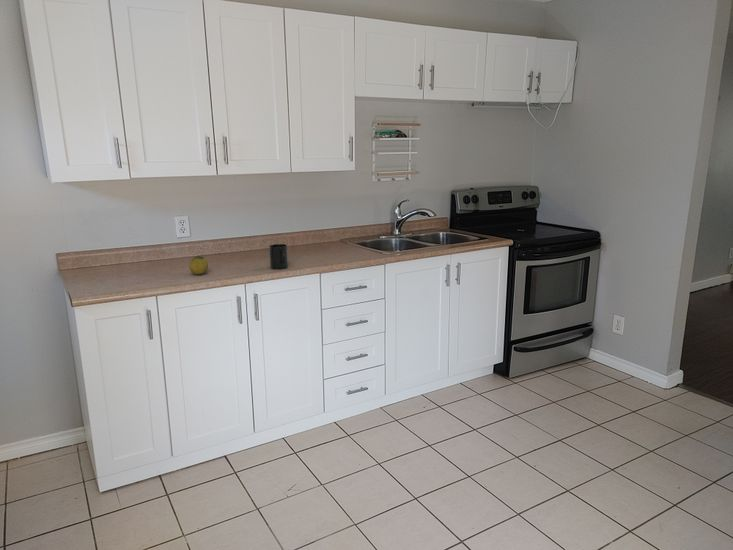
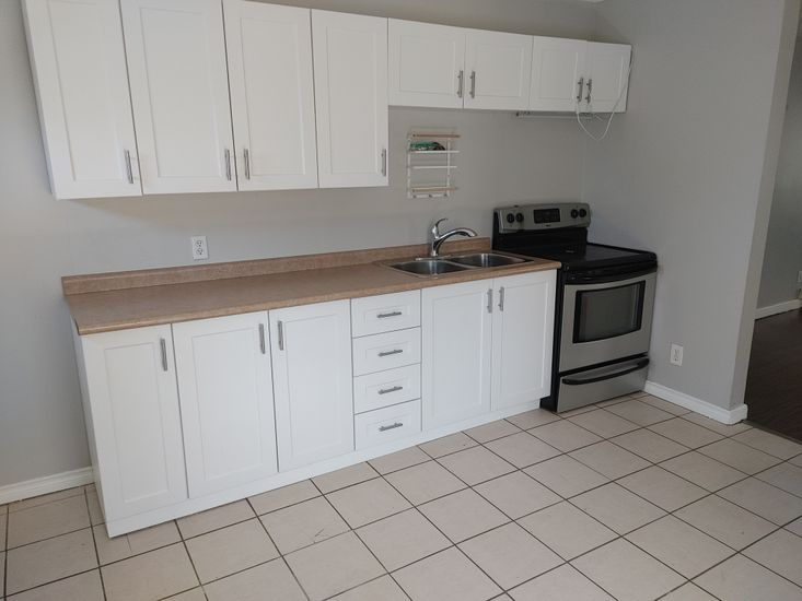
- fruit (198, 265)
- mug (279, 257)
